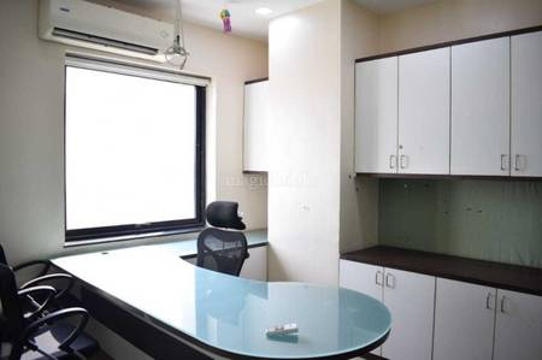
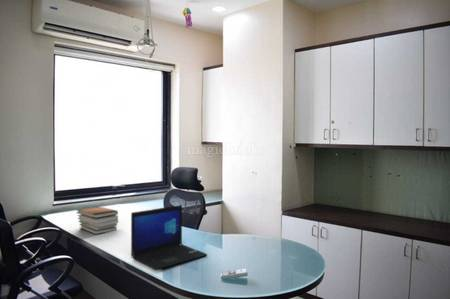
+ book stack (97, 219)
+ laptop (169, 234)
